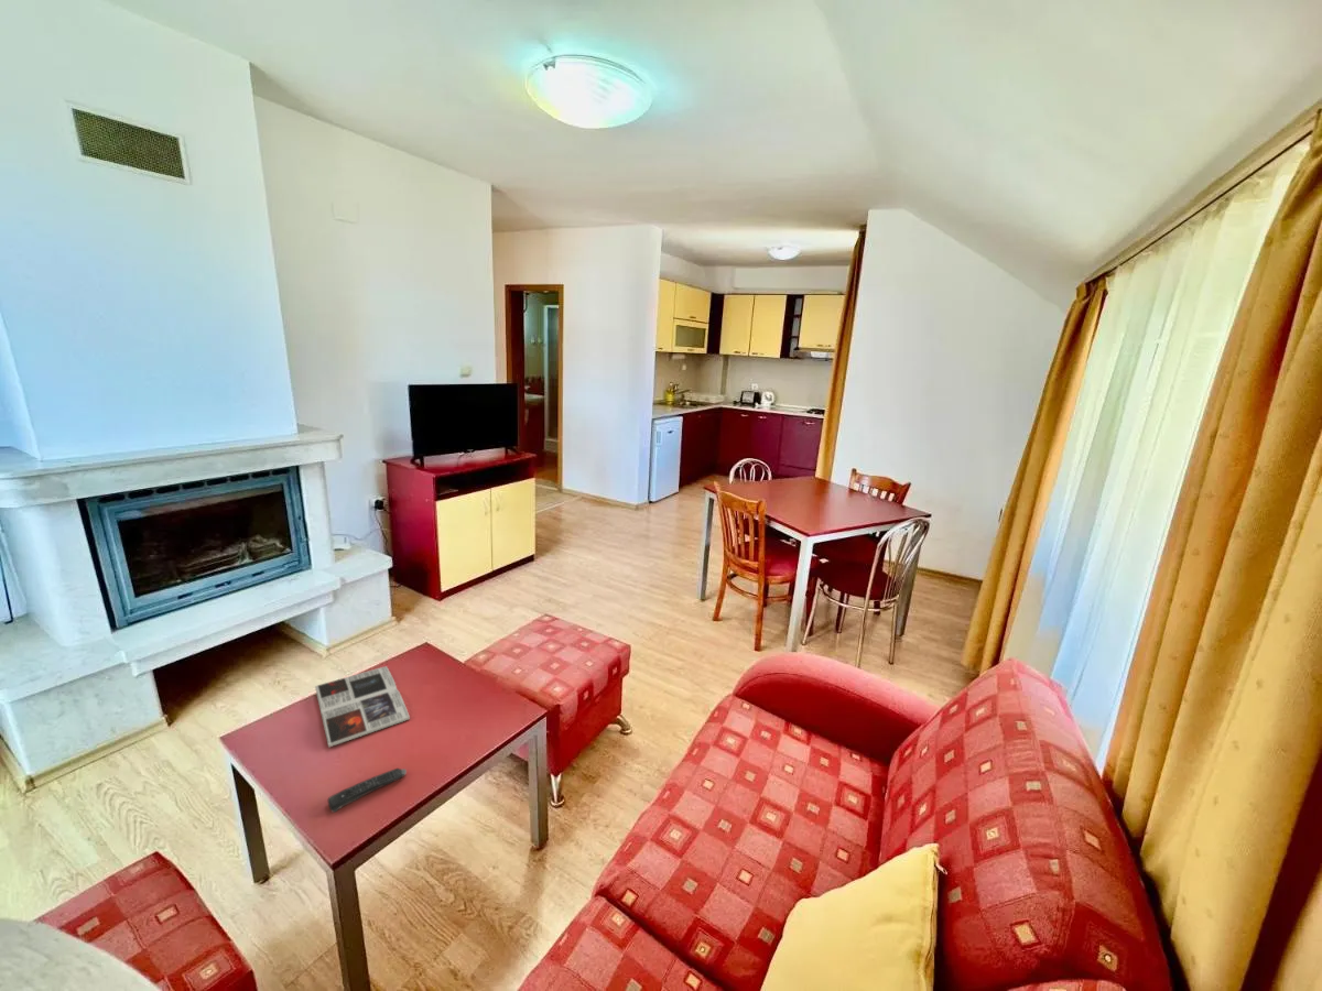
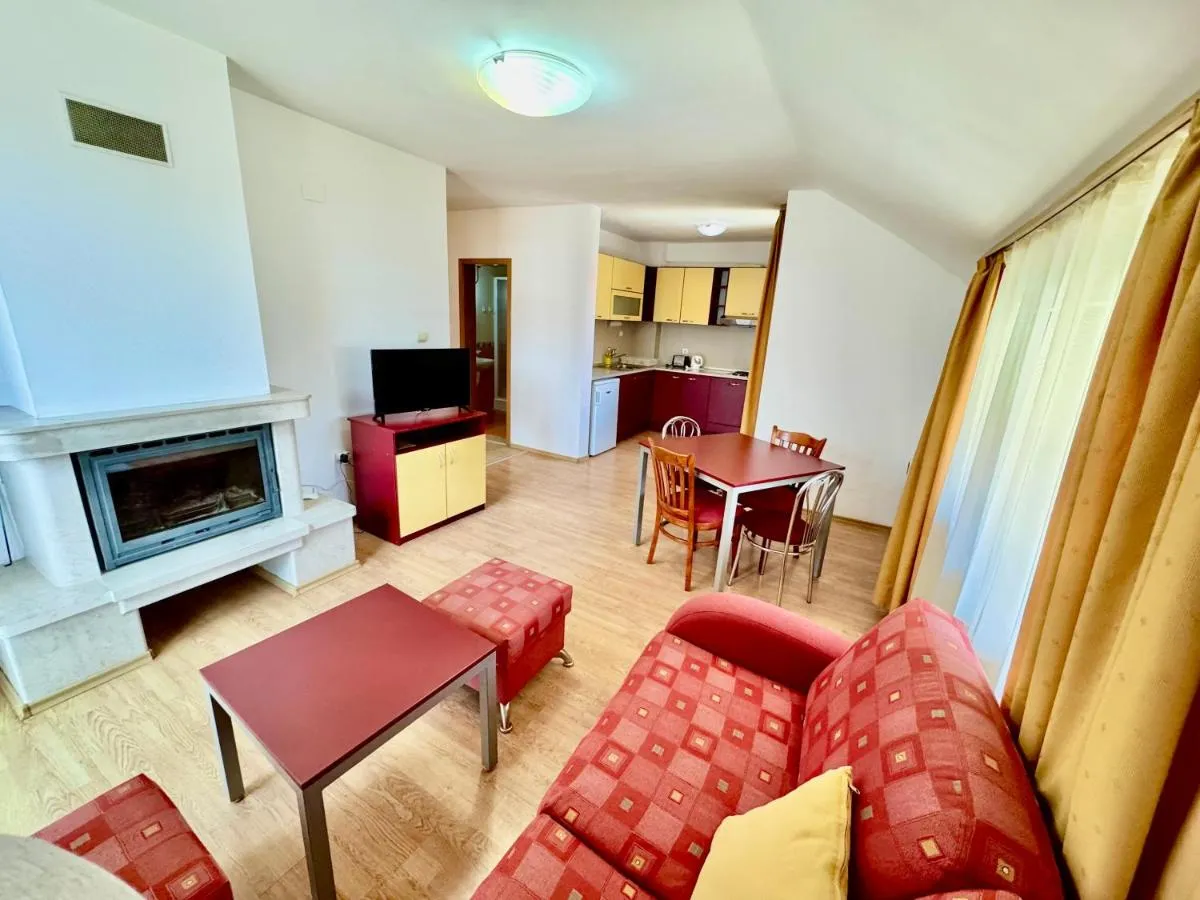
- magazine (360, 699)
- remote control (369, 786)
